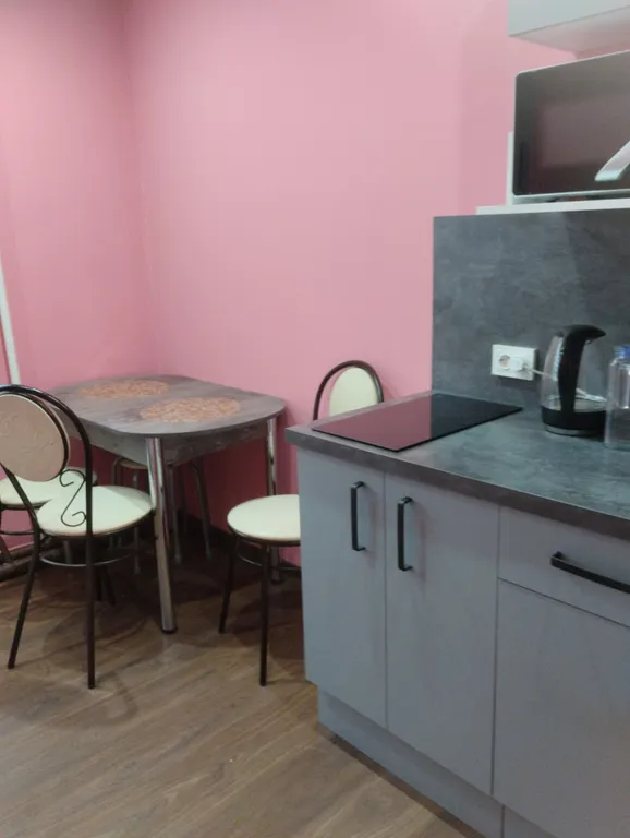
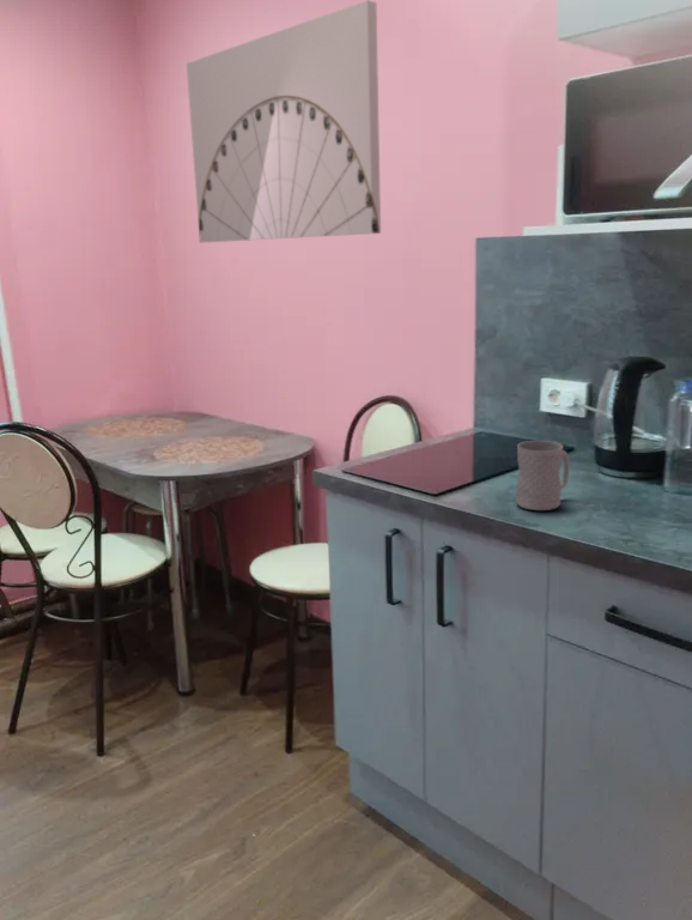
+ wall art (274, 140)
+ mug (546, 473)
